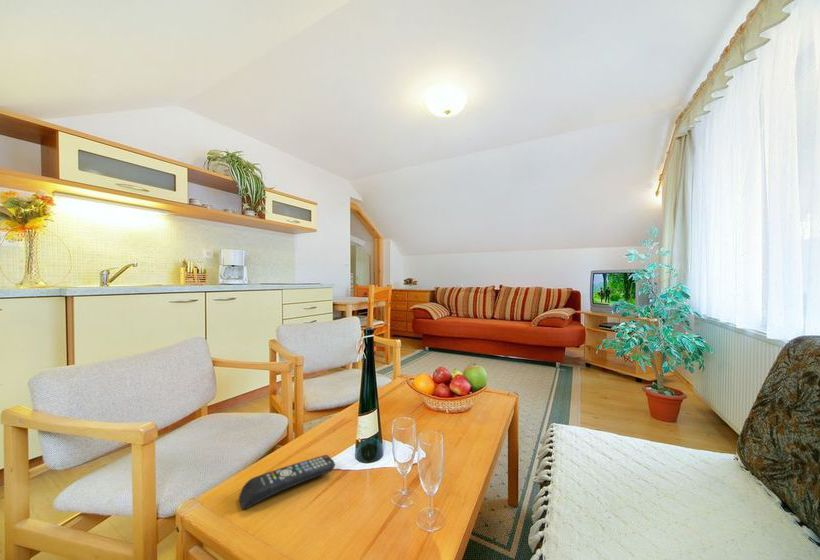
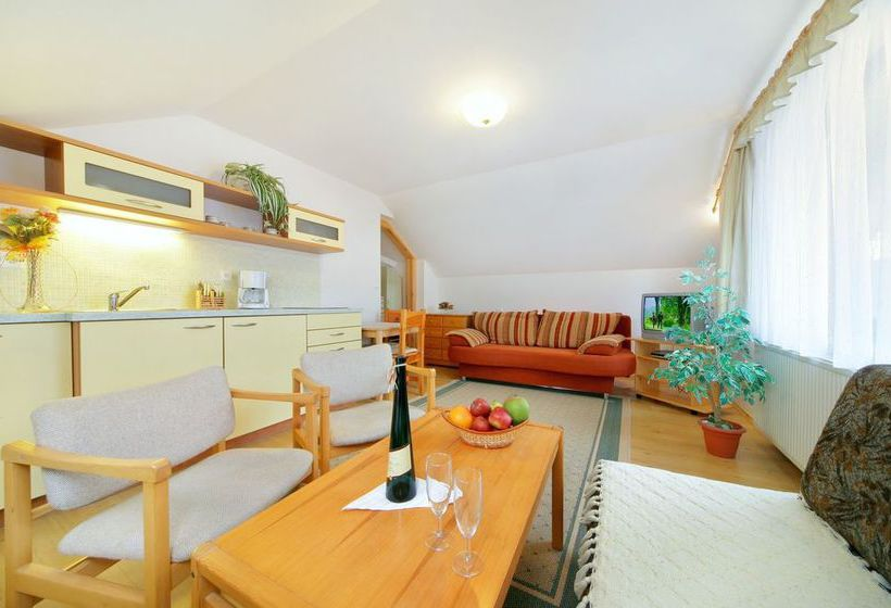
- remote control (290, 476)
